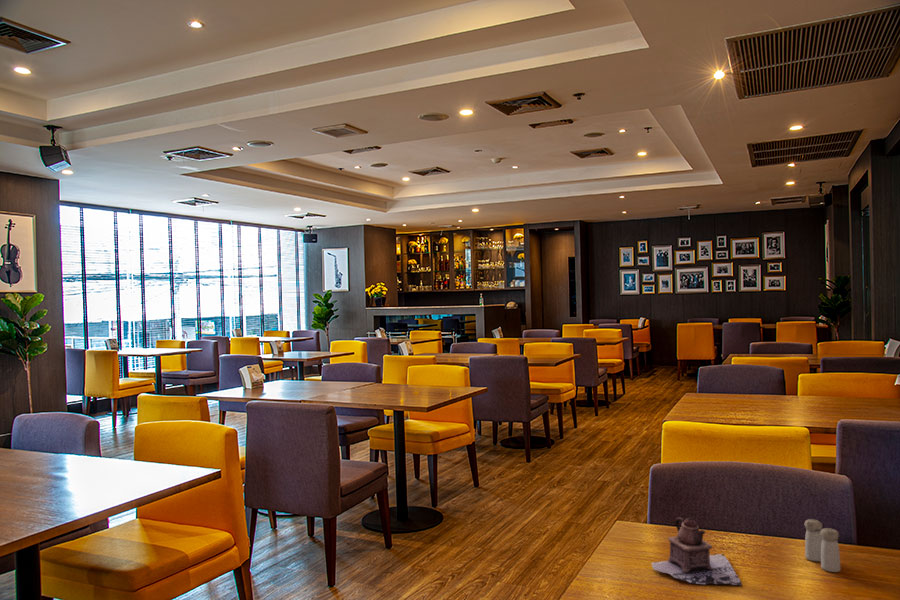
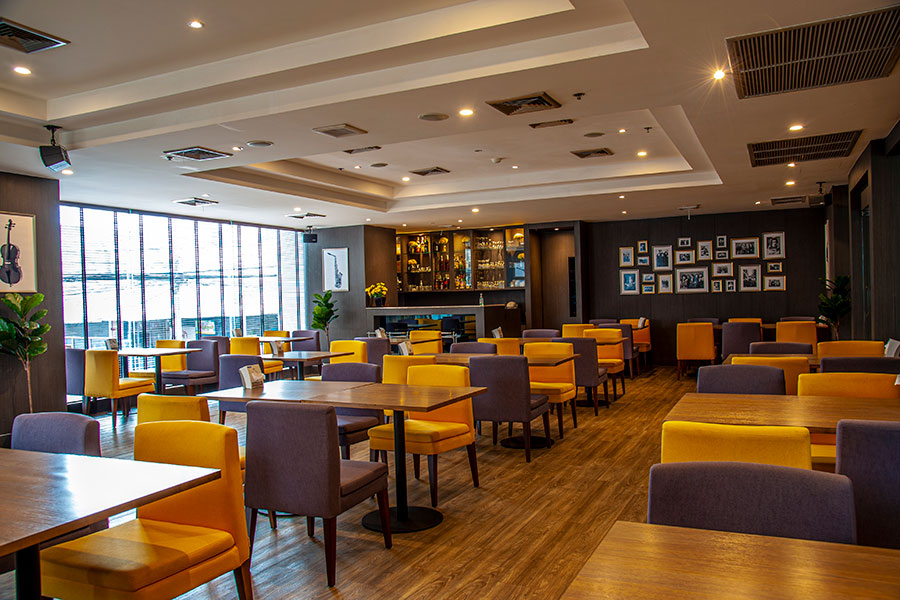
- salt and pepper shaker (821, 544)
- teapot (691, 544)
